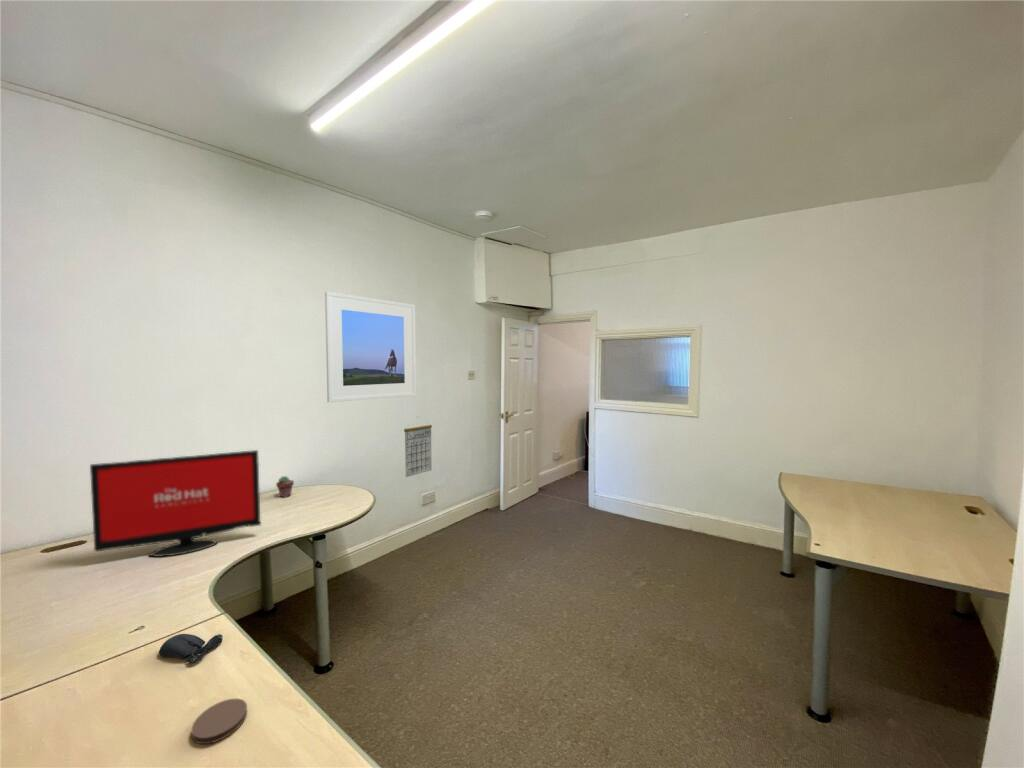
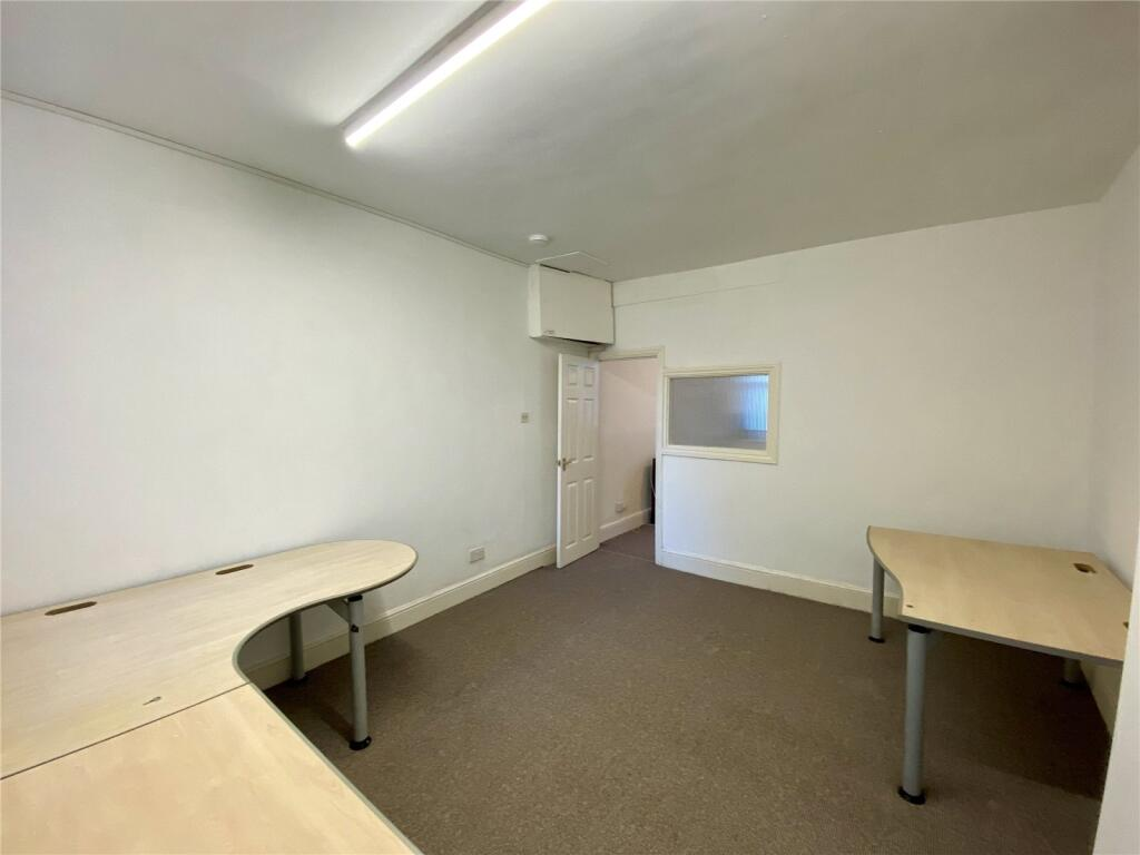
- potted succulent (285, 485)
- coaster (220, 720)
- computer mouse (187, 643)
- computer monitor (183, 501)
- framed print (375, 349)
- calendar (418, 444)
